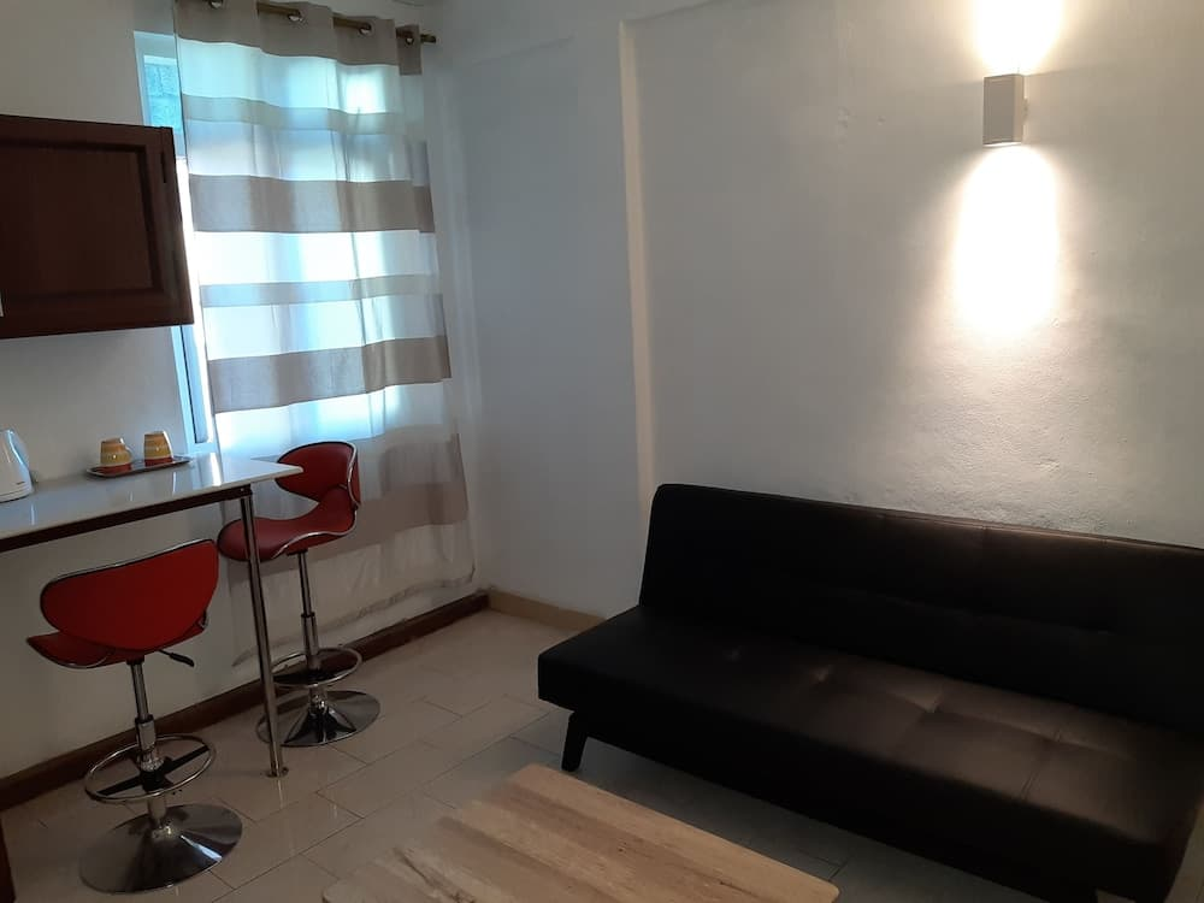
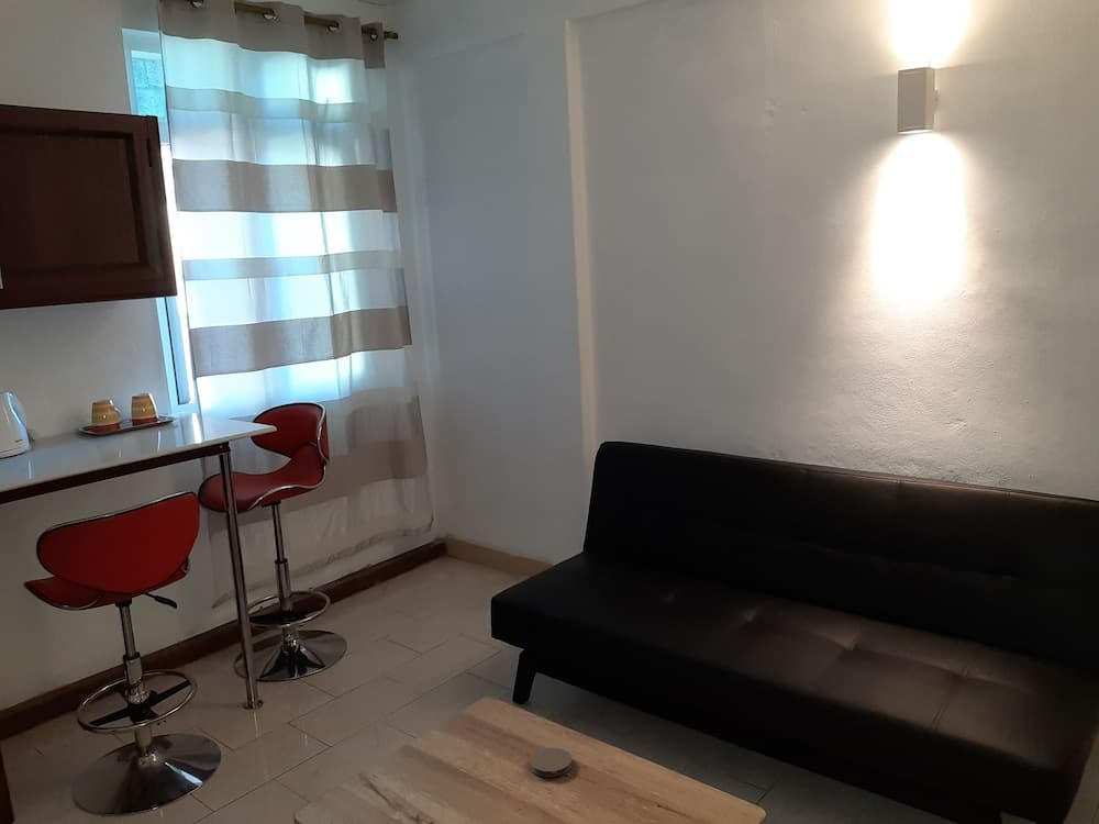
+ coaster (551, 761)
